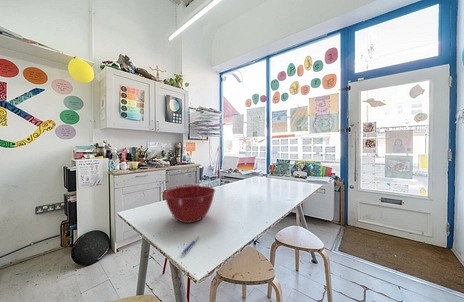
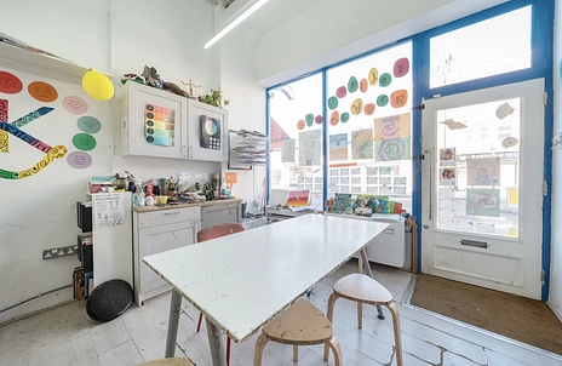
- pen (191, 244)
- mixing bowl (190, 204)
